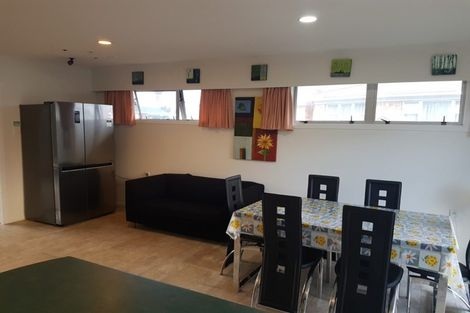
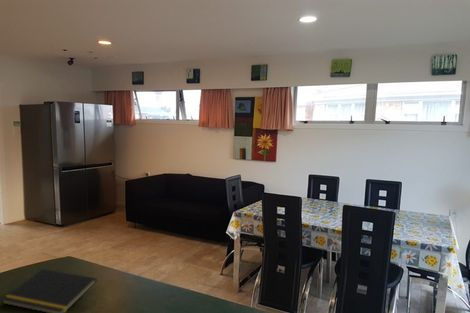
+ notepad (51, 290)
